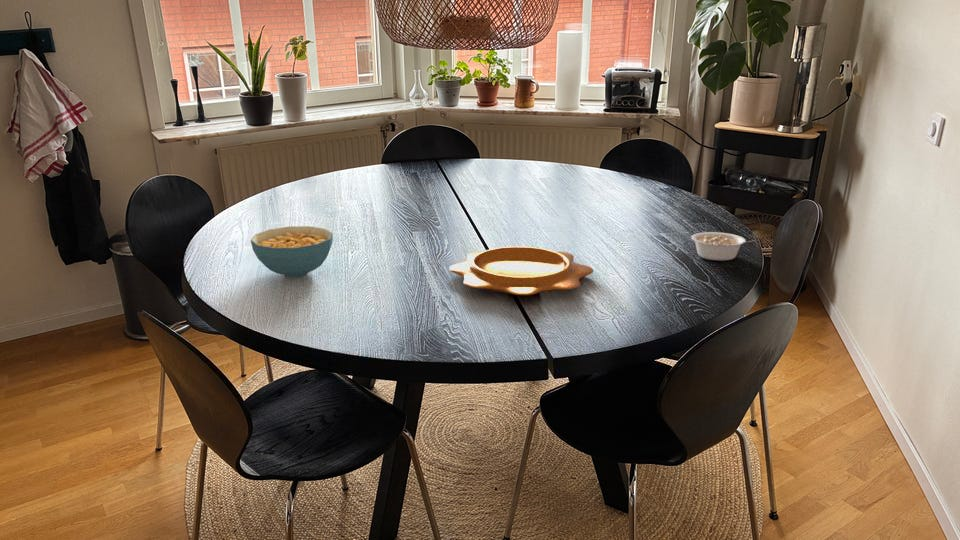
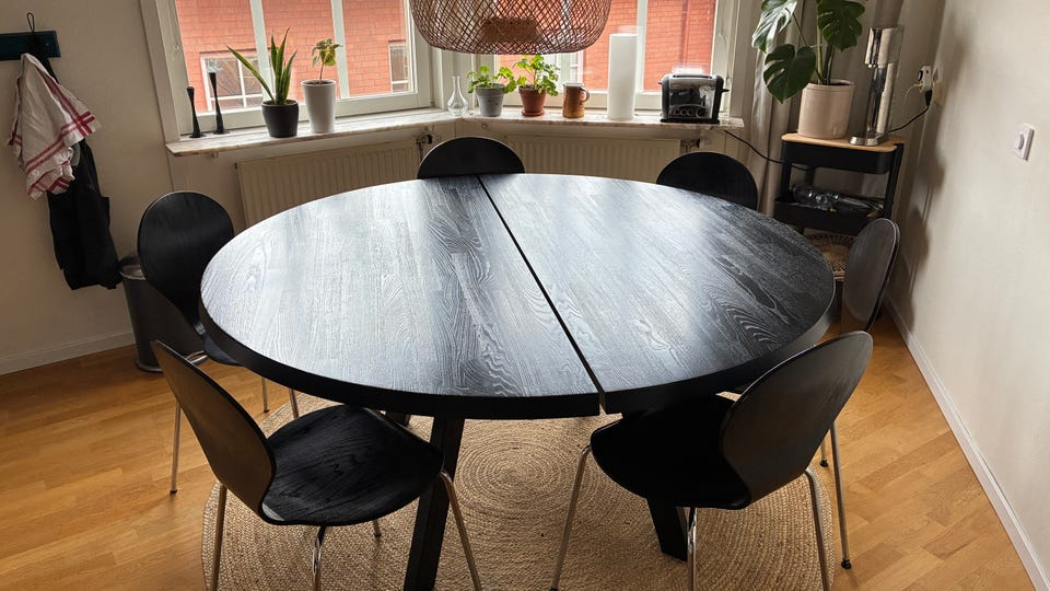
- legume (719, 245)
- decorative bowl (521, 268)
- cereal bowl (293, 255)
